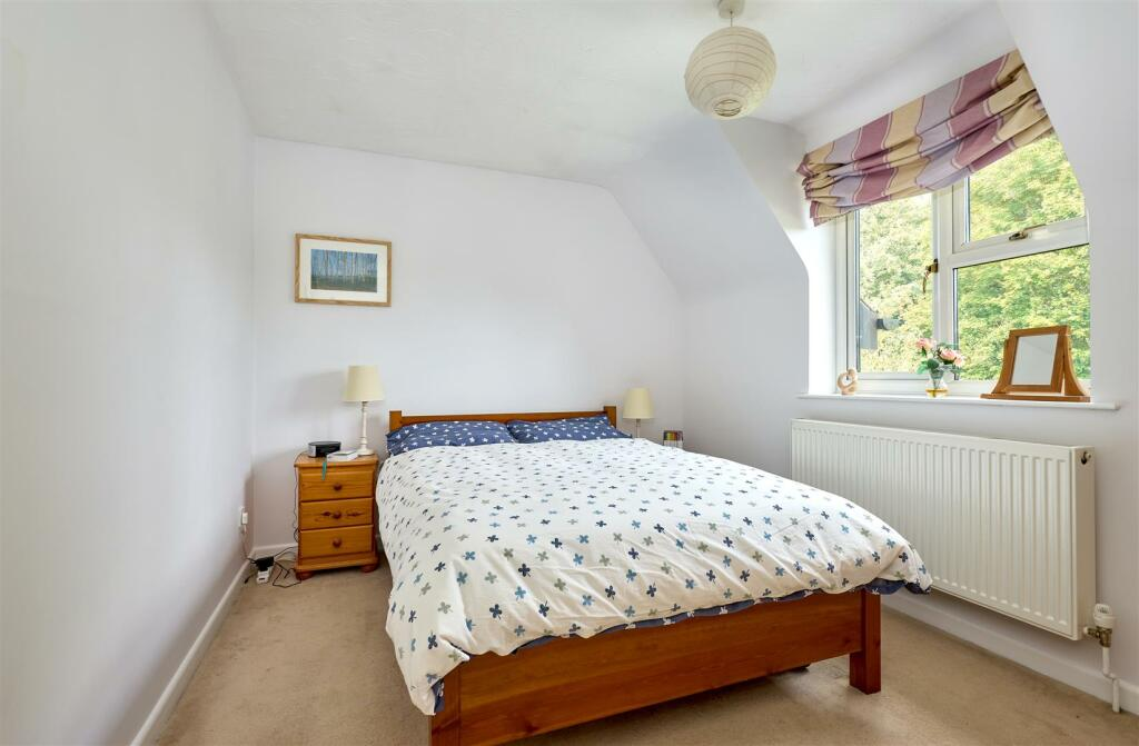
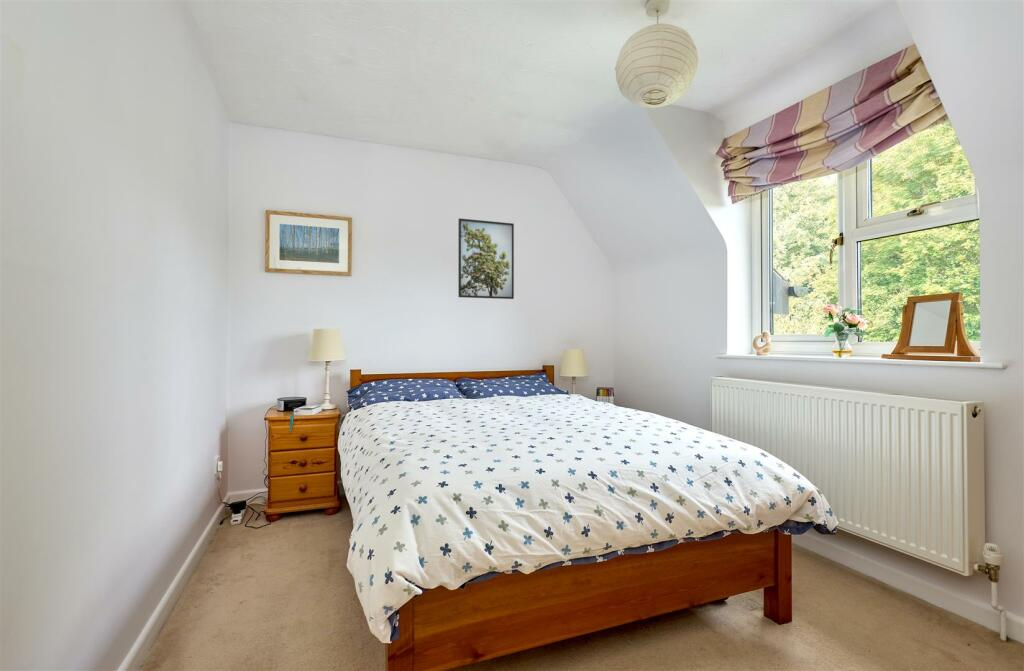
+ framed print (486, 259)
